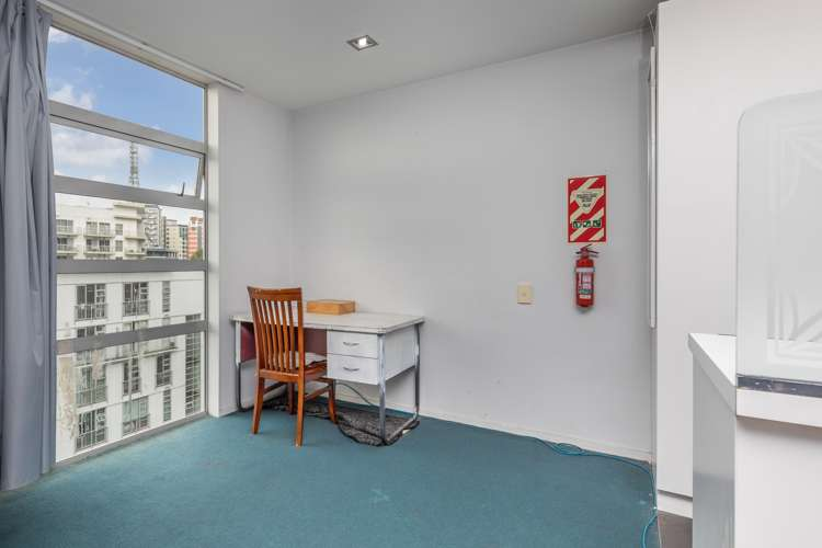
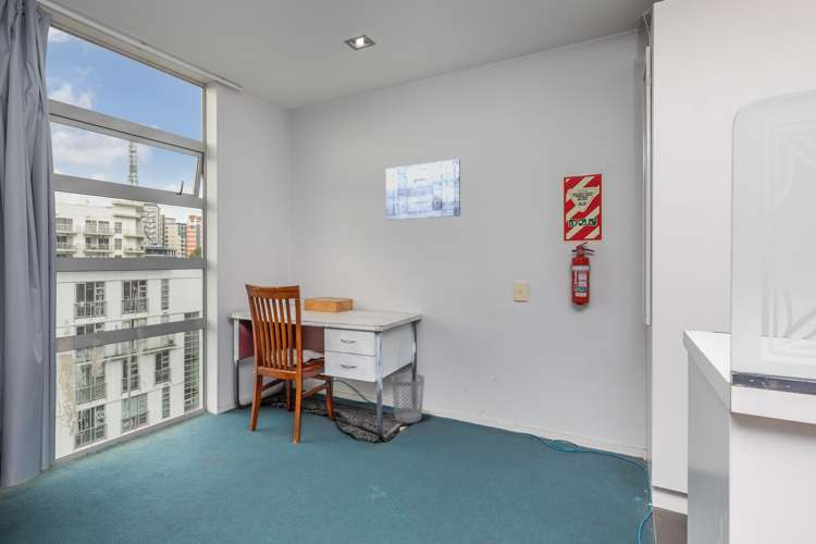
+ wastebasket (408, 397)
+ wall art (421, 190)
